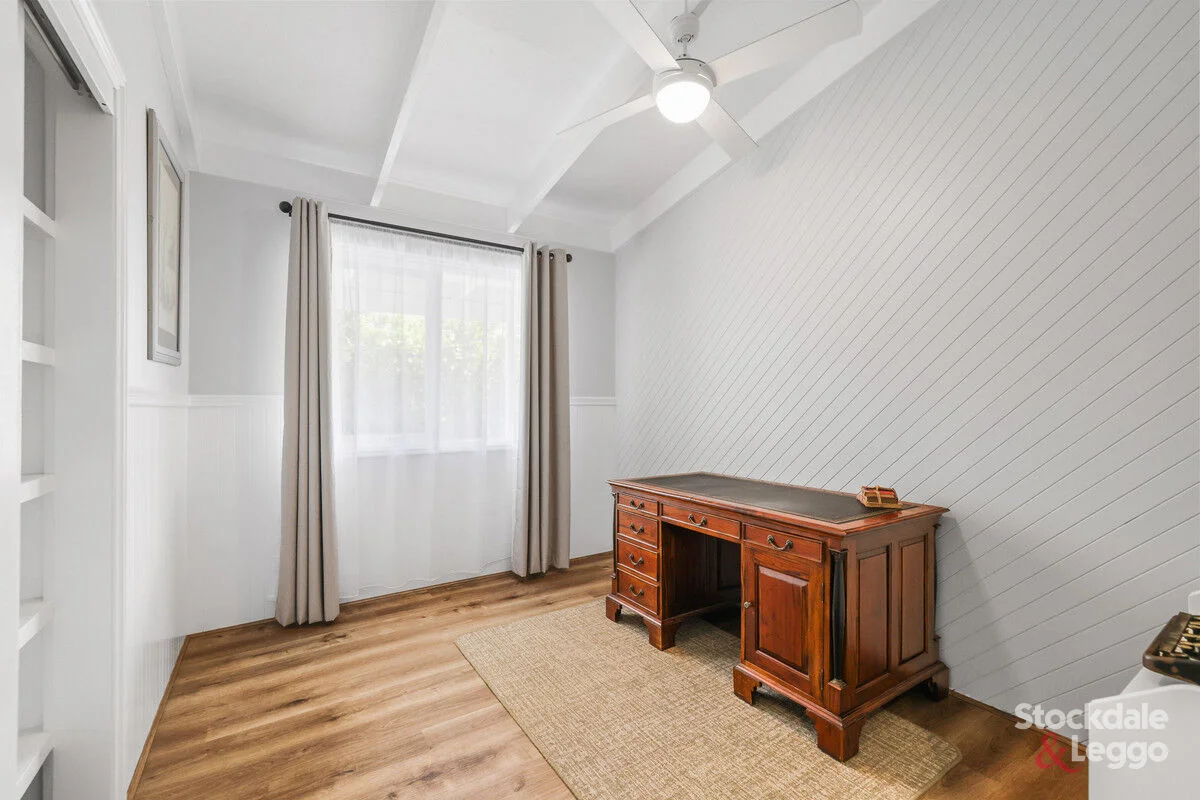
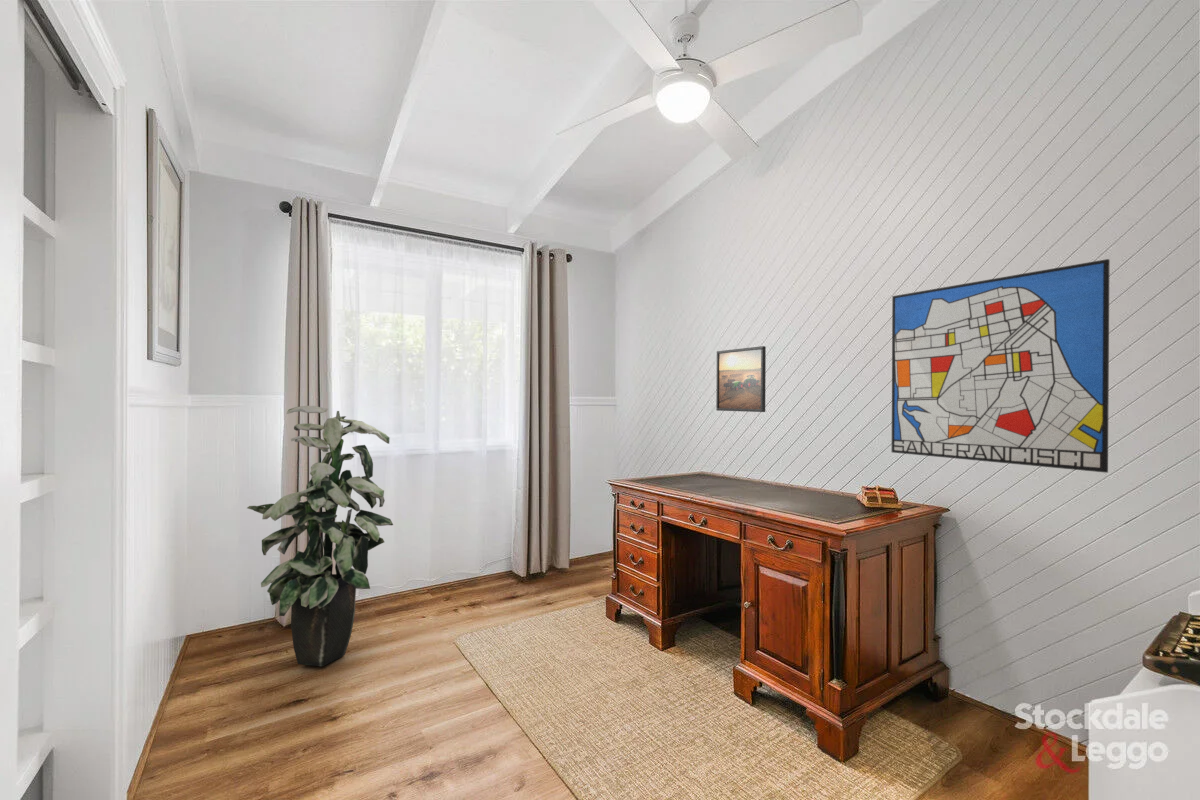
+ indoor plant (323, 530)
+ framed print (739, 380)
+ wall art (983, 370)
